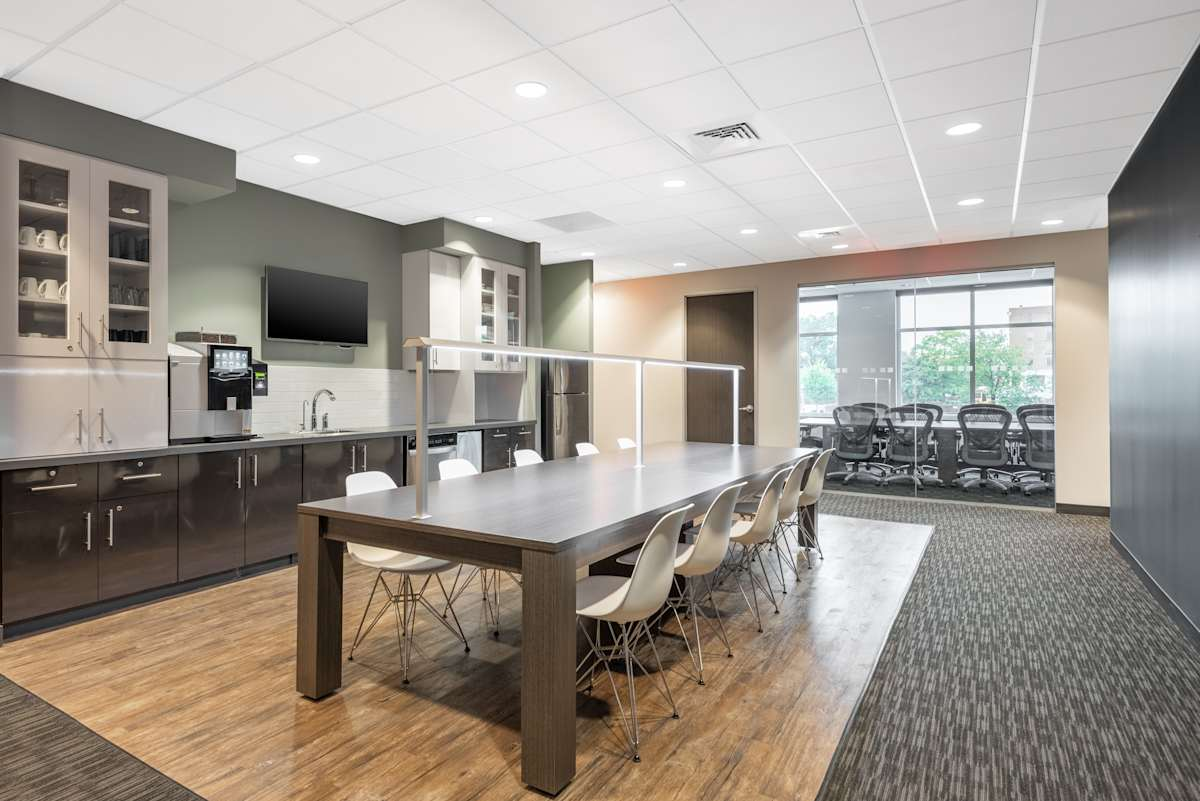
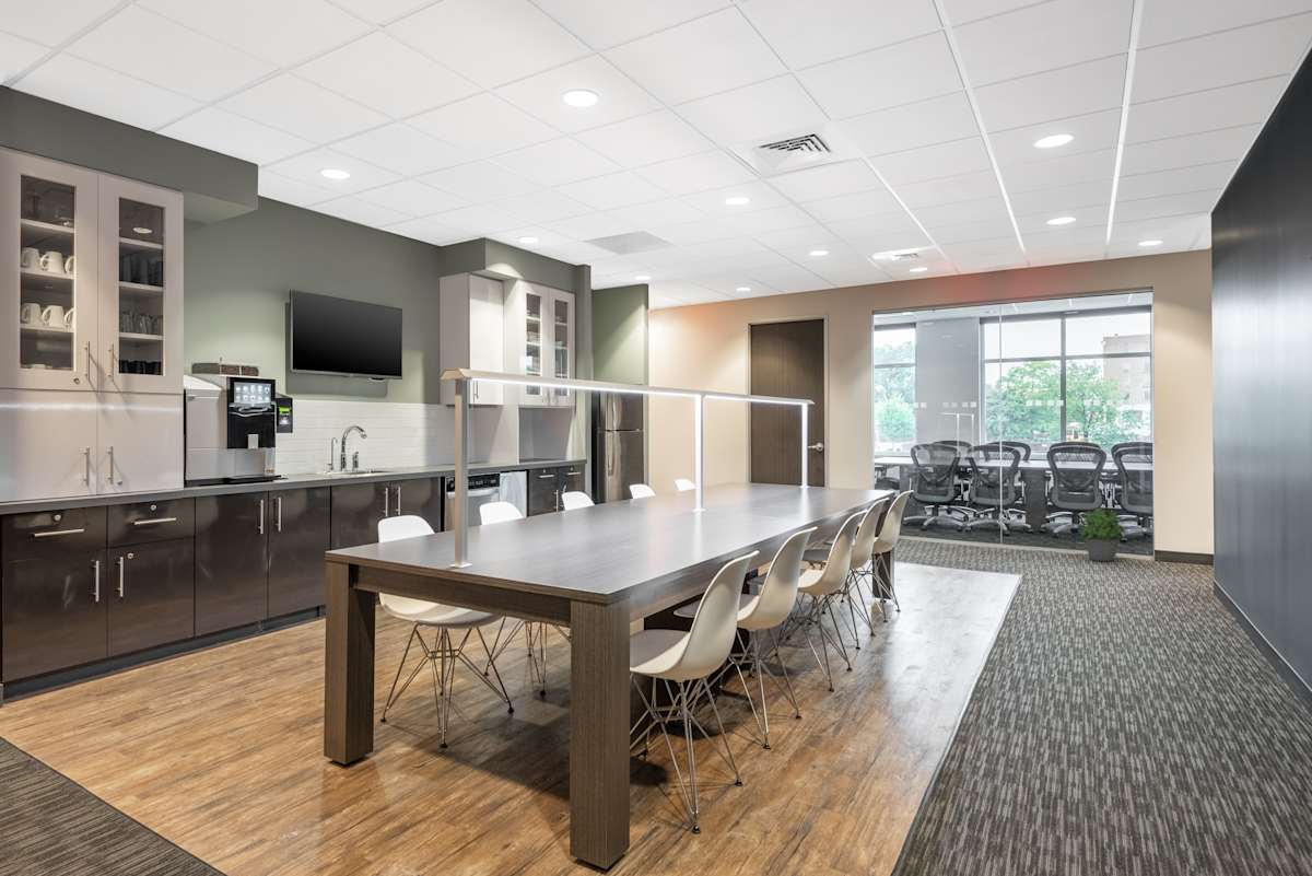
+ potted plant (1102, 533)
